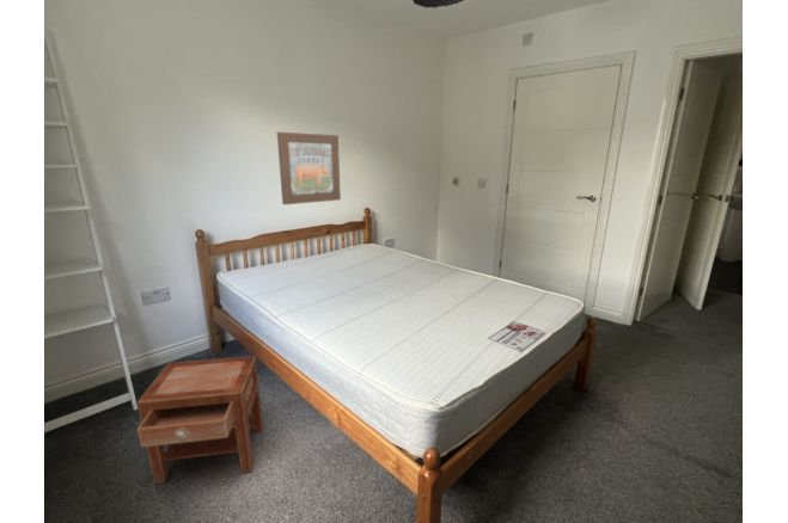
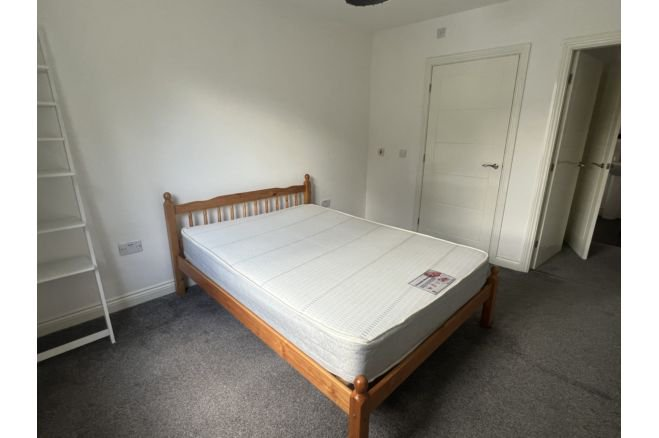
- nightstand (206, 420)
- wall art (311, 168)
